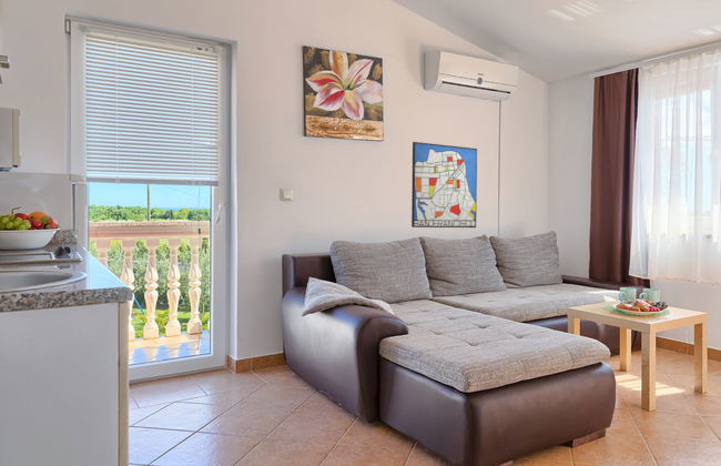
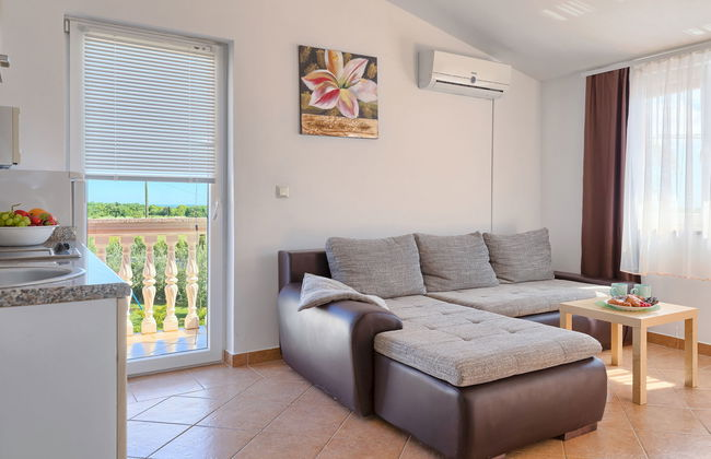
- wall art (445, 186)
